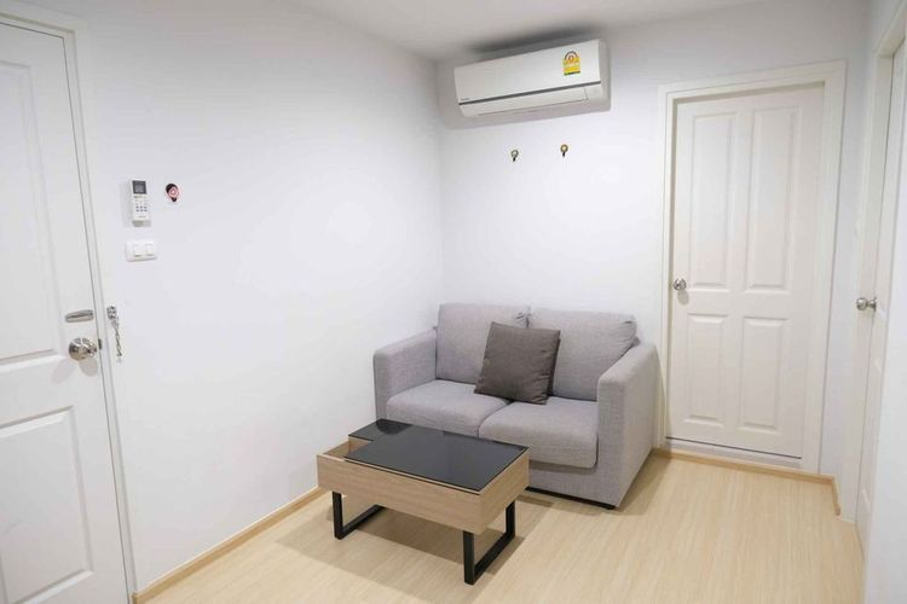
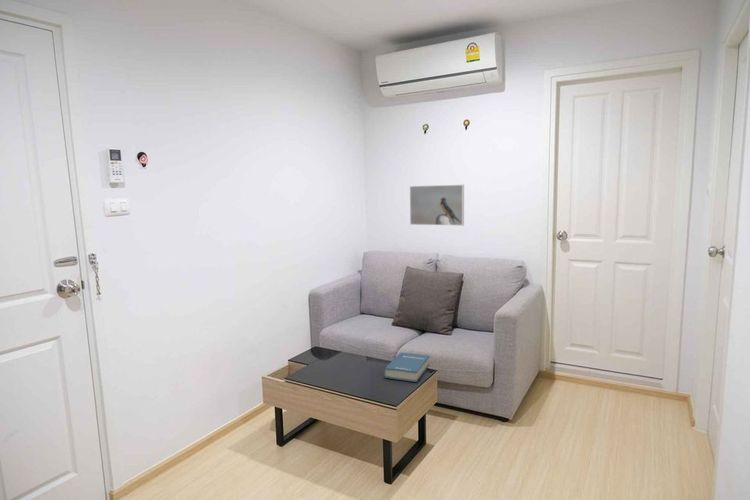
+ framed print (436, 205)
+ hardback book (407, 366)
